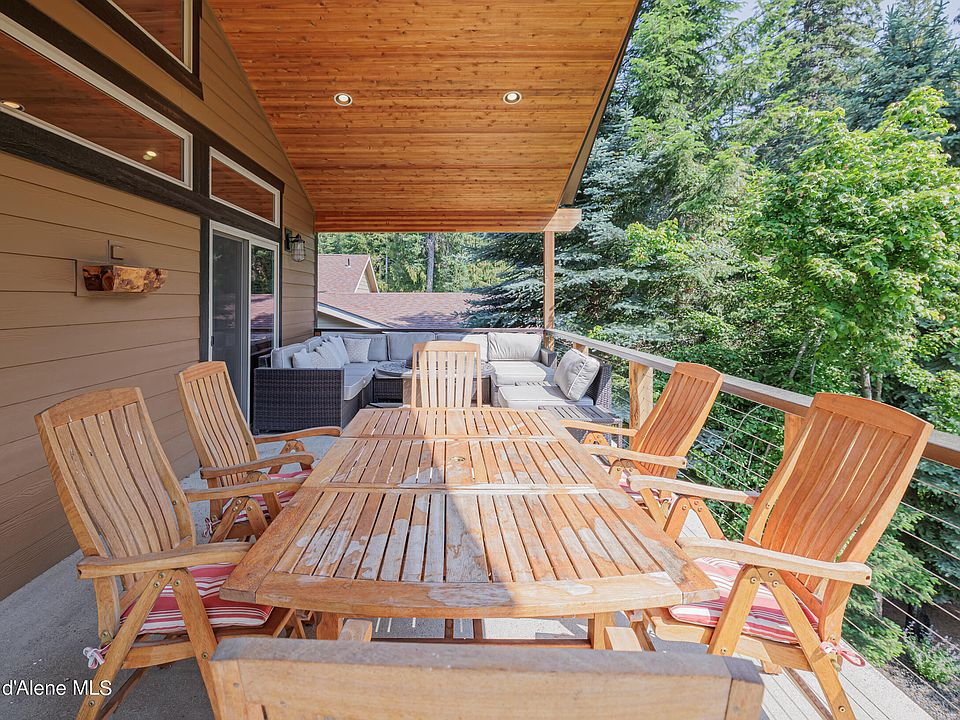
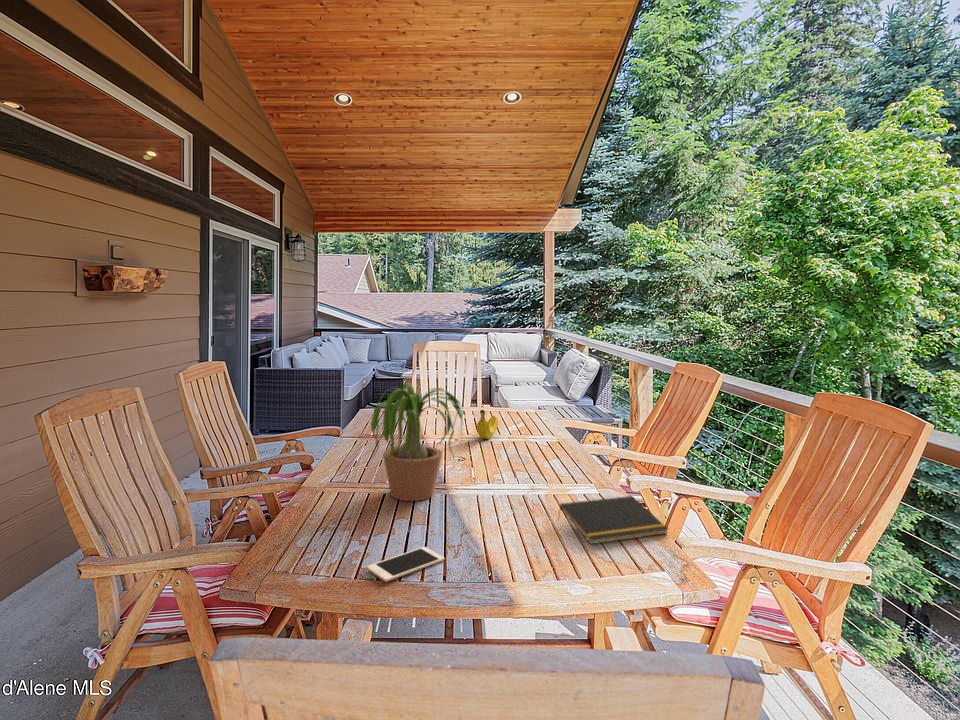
+ notepad (613, 518)
+ potted plant (421, 443)
+ fruit (488, 421)
+ cell phone (406, 563)
